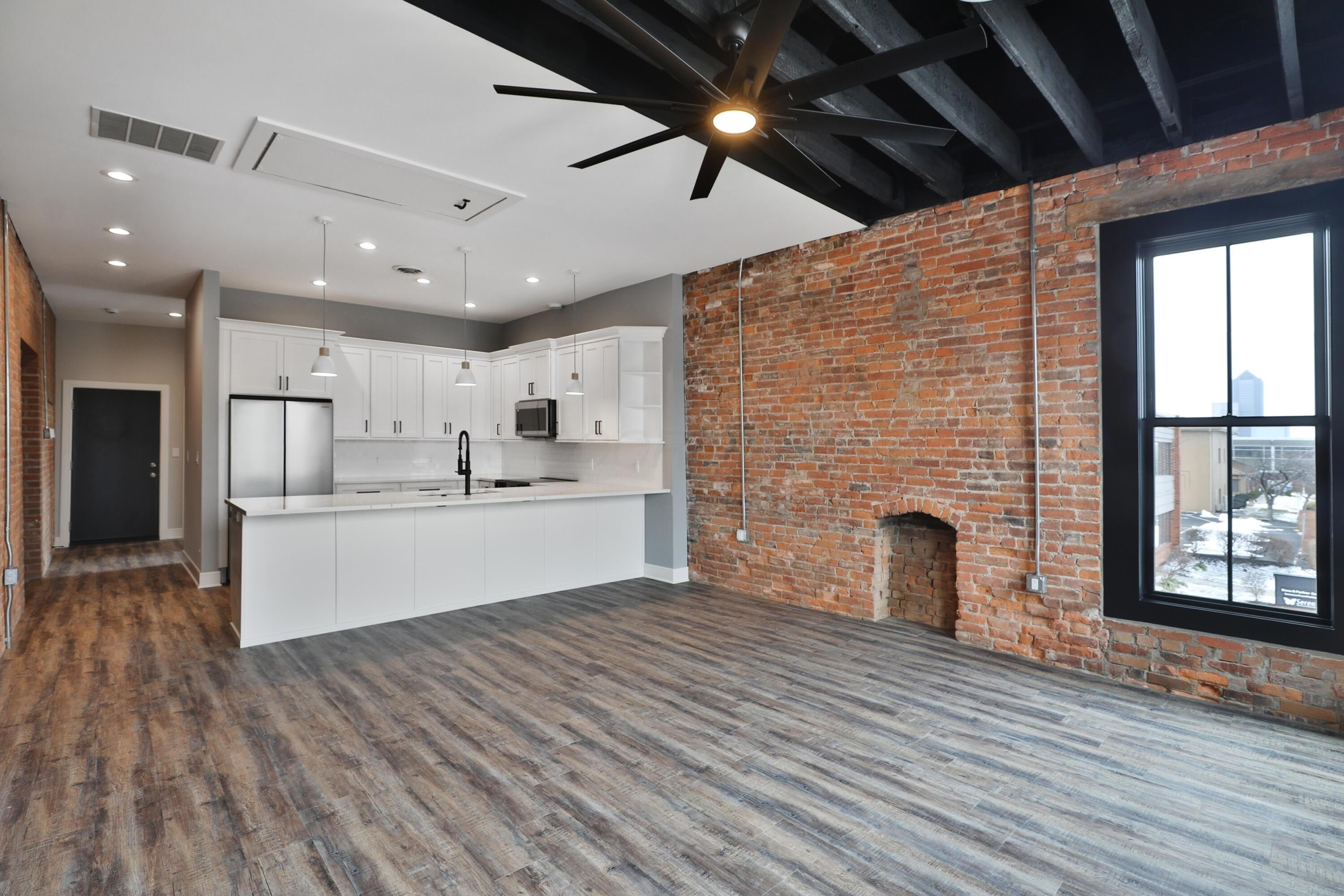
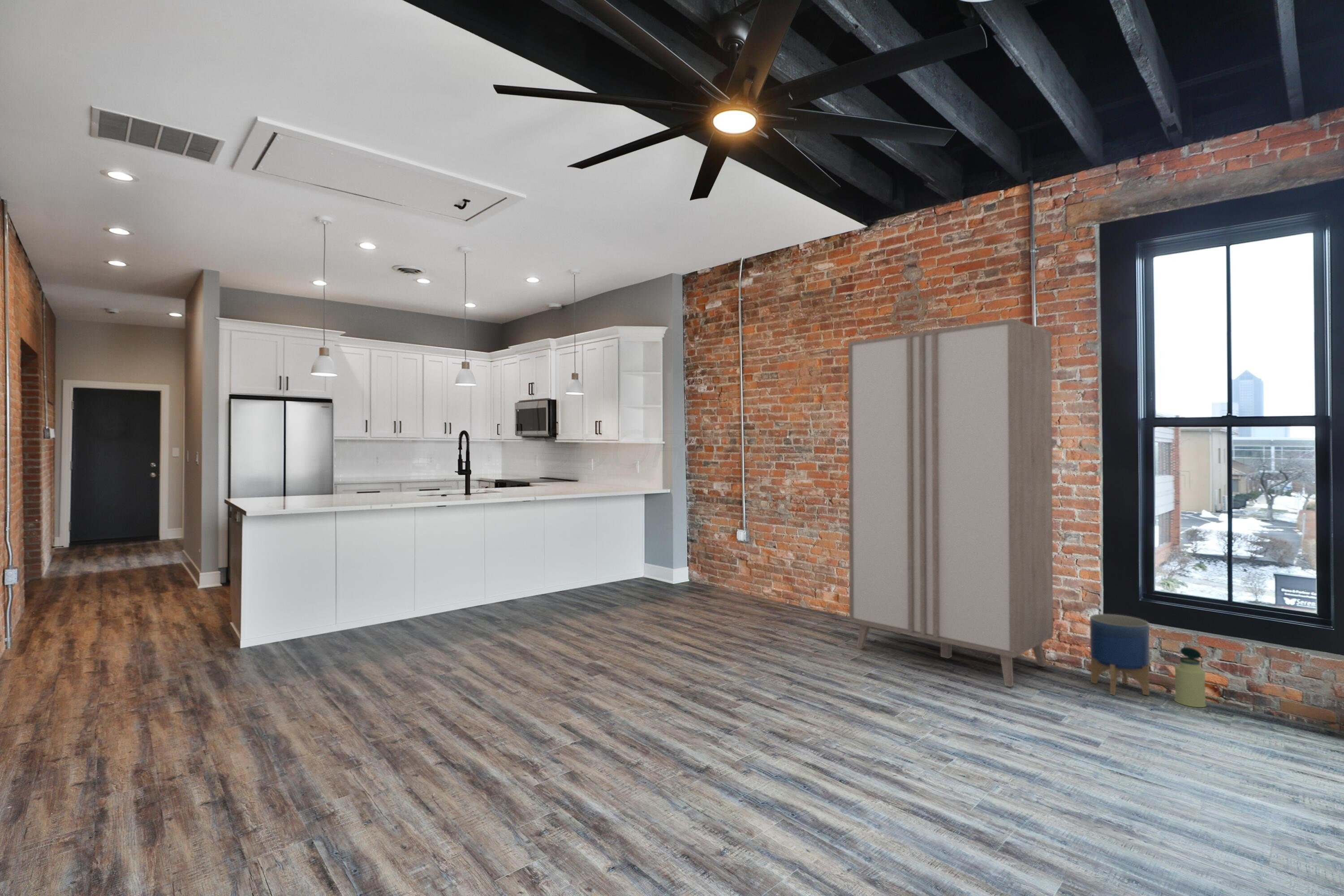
+ planter (1119, 654)
+ cabinet (945, 496)
+ septic tank (1190, 675)
